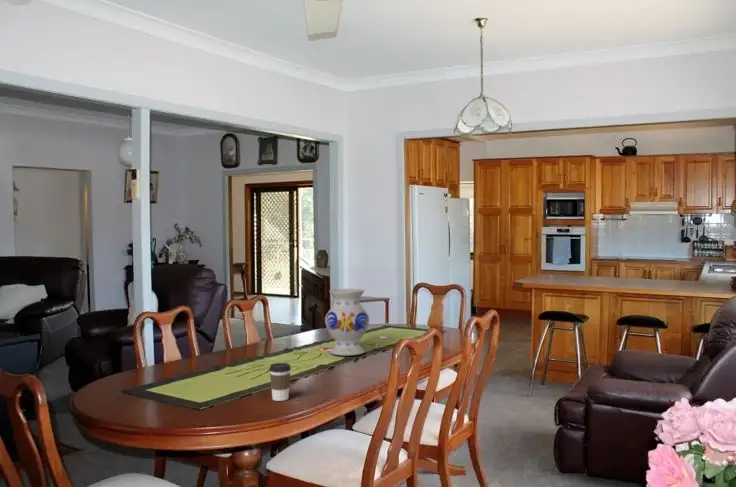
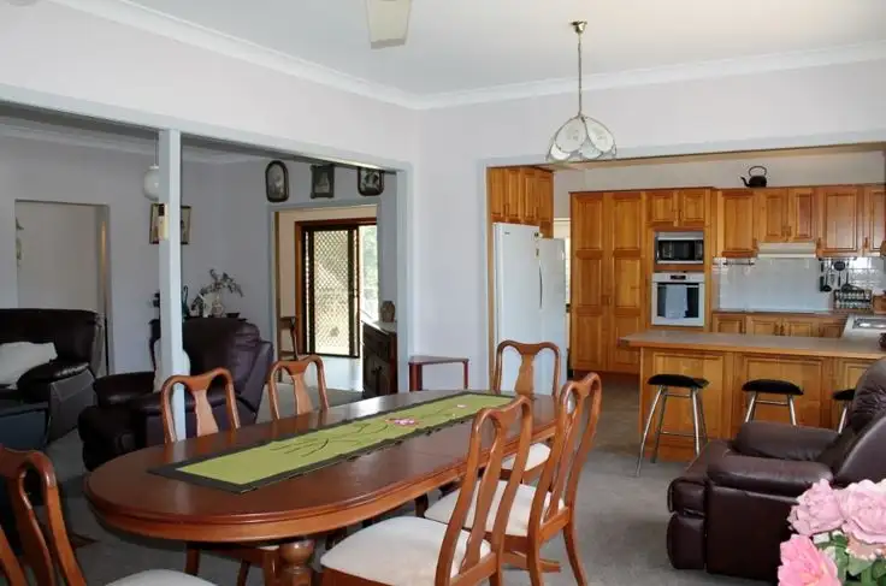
- coffee cup (280, 381)
- vase (347, 321)
